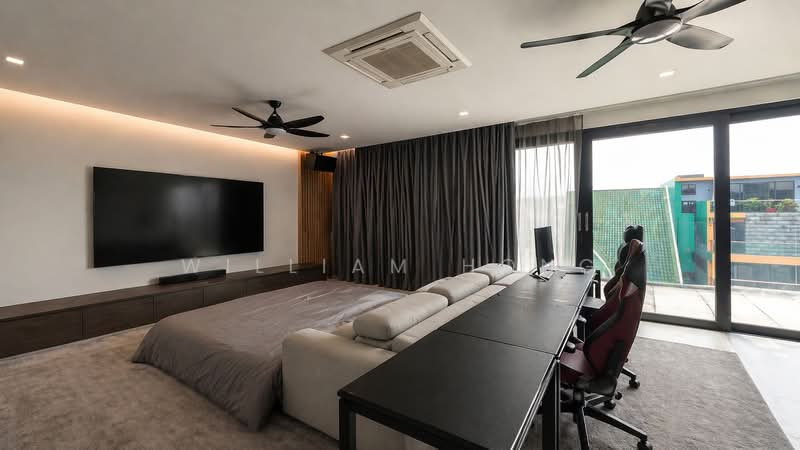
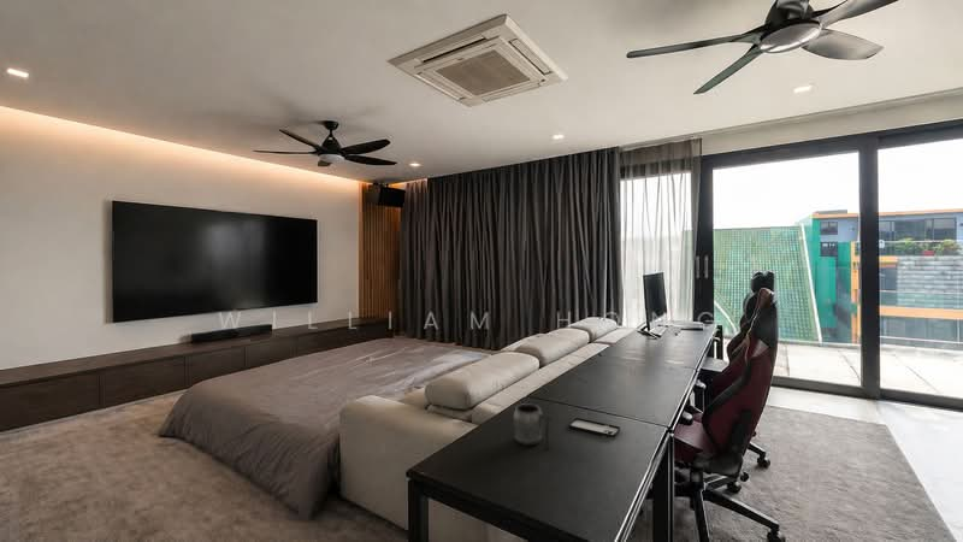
+ mug (533, 425)
+ smartphone (593, 426)
